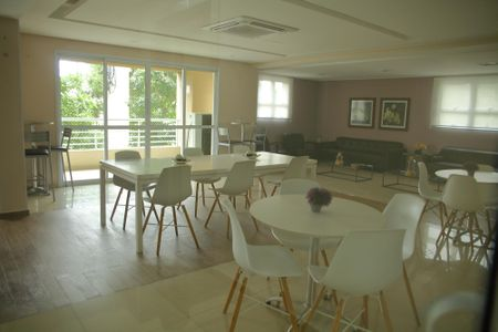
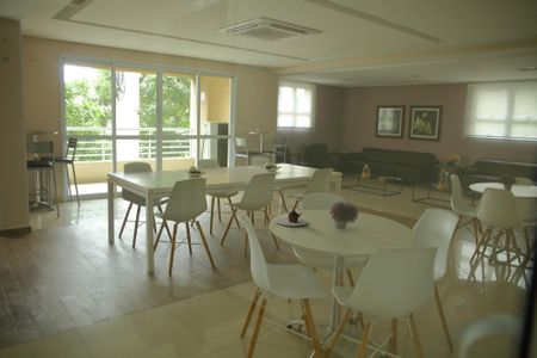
+ teapot (291, 214)
